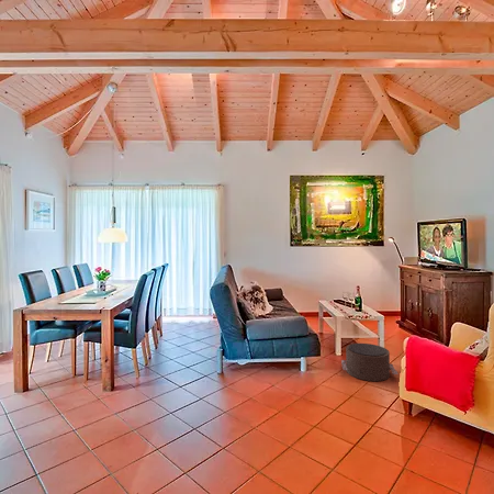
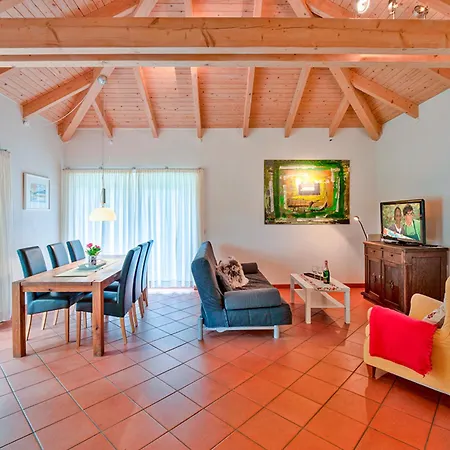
- pouf (367, 361)
